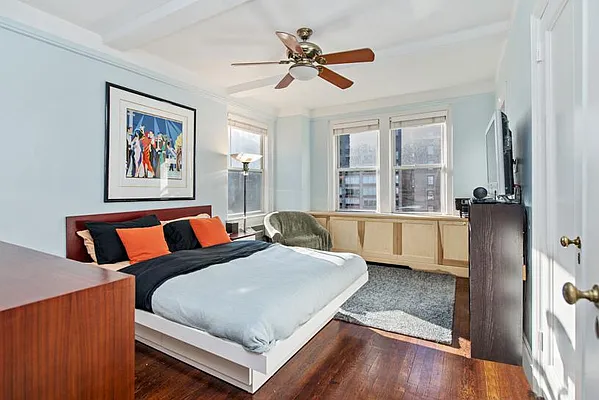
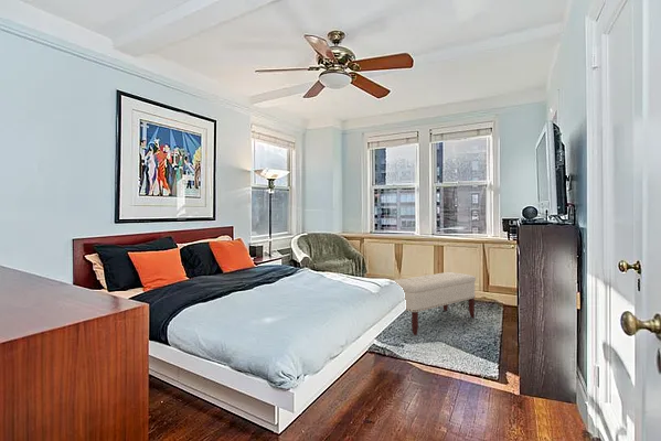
+ bench (431, 299)
